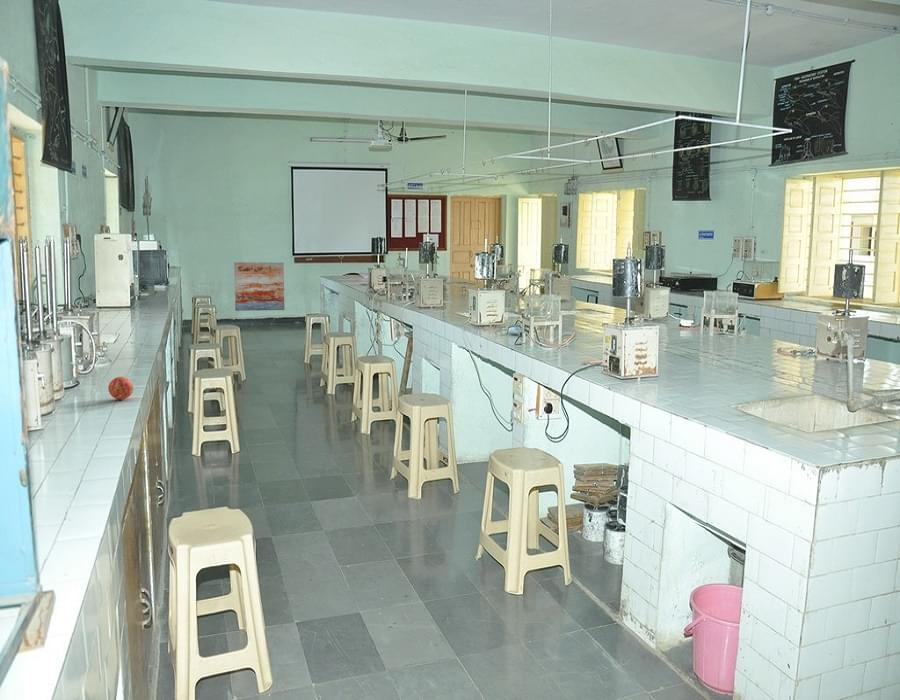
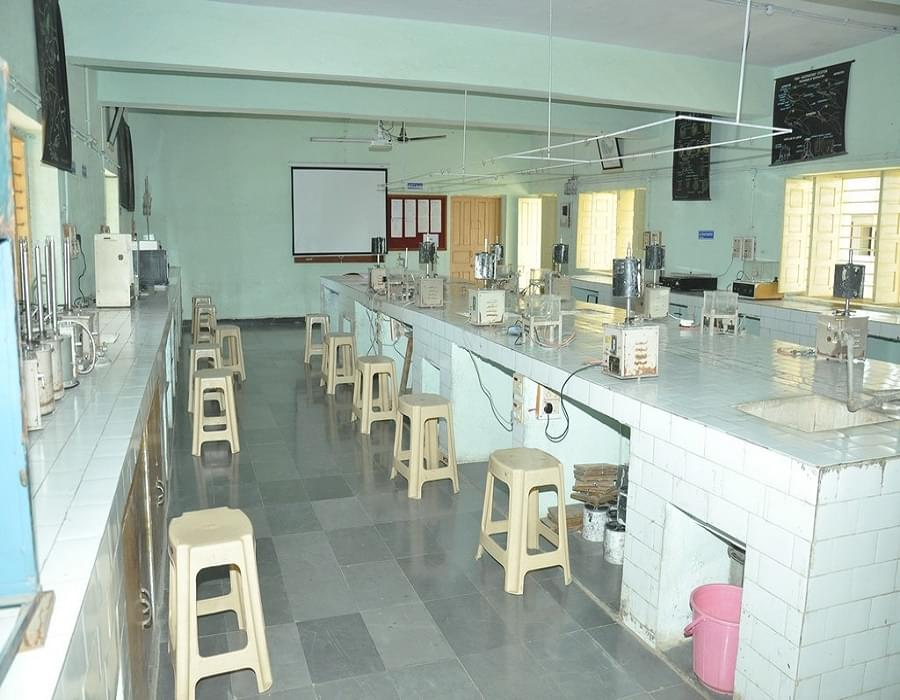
- apple (120, 388)
- wall art (259, 286)
